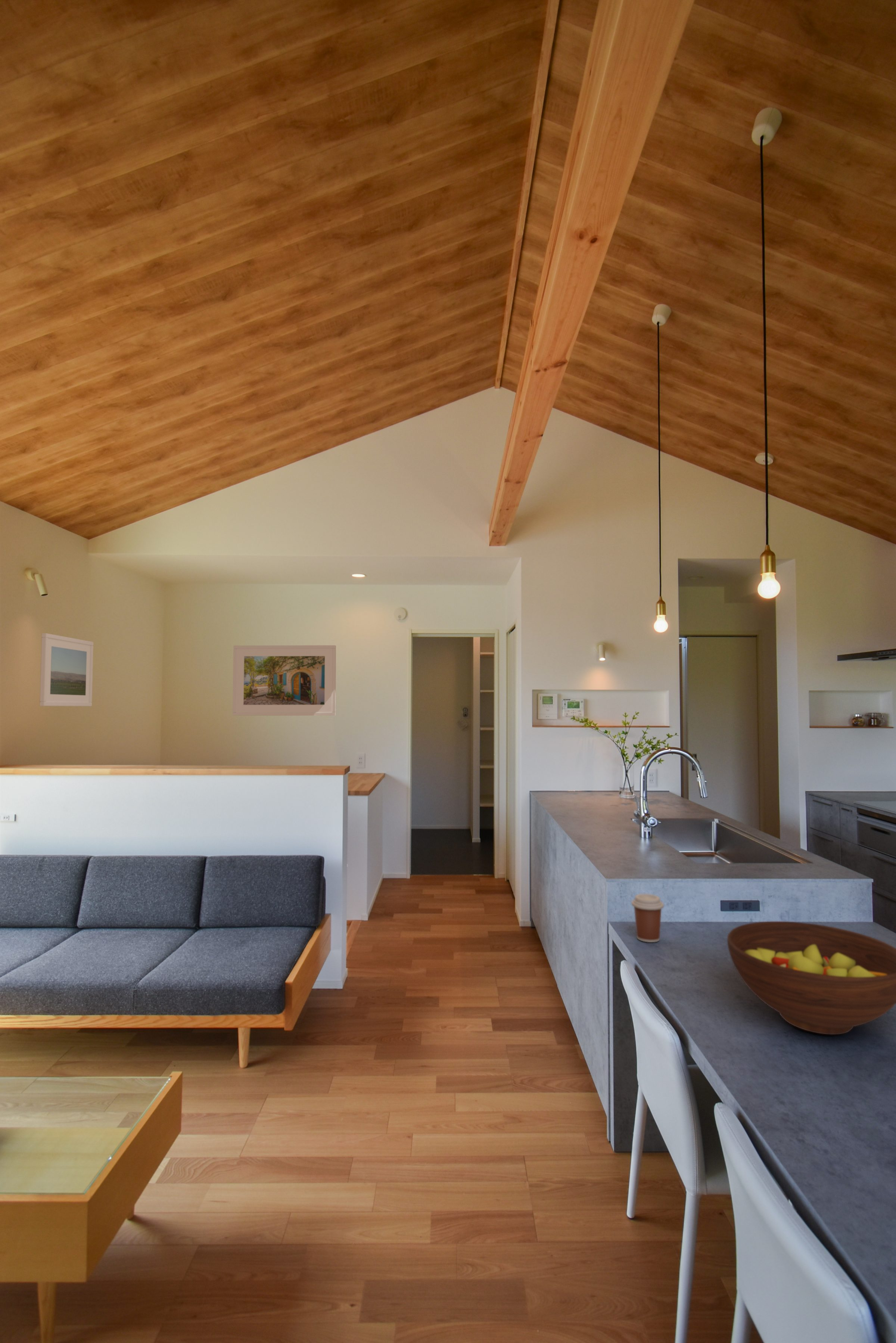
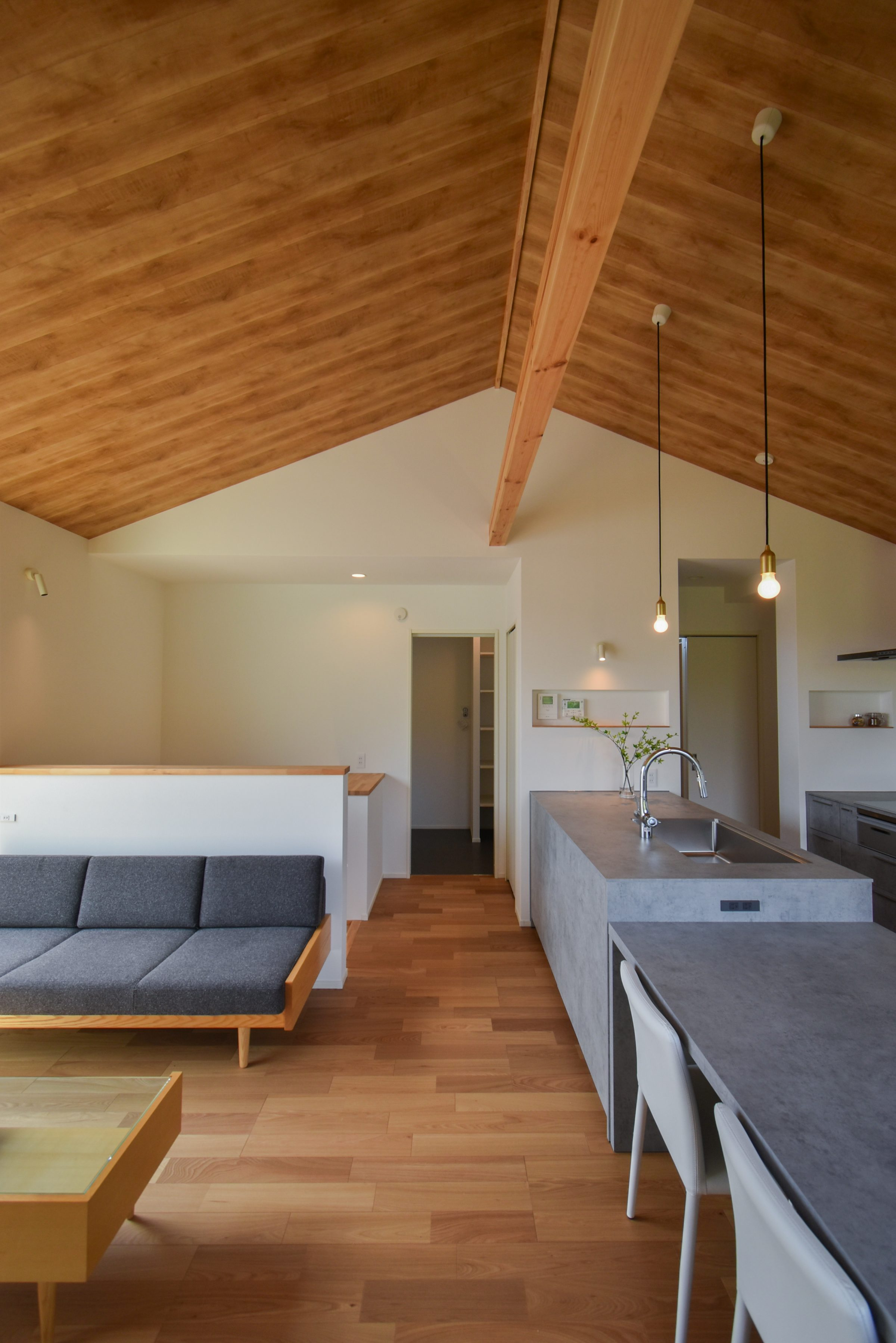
- coffee cup (648, 918)
- fruit bowl (814, 984)
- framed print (284, 680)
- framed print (68, 672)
